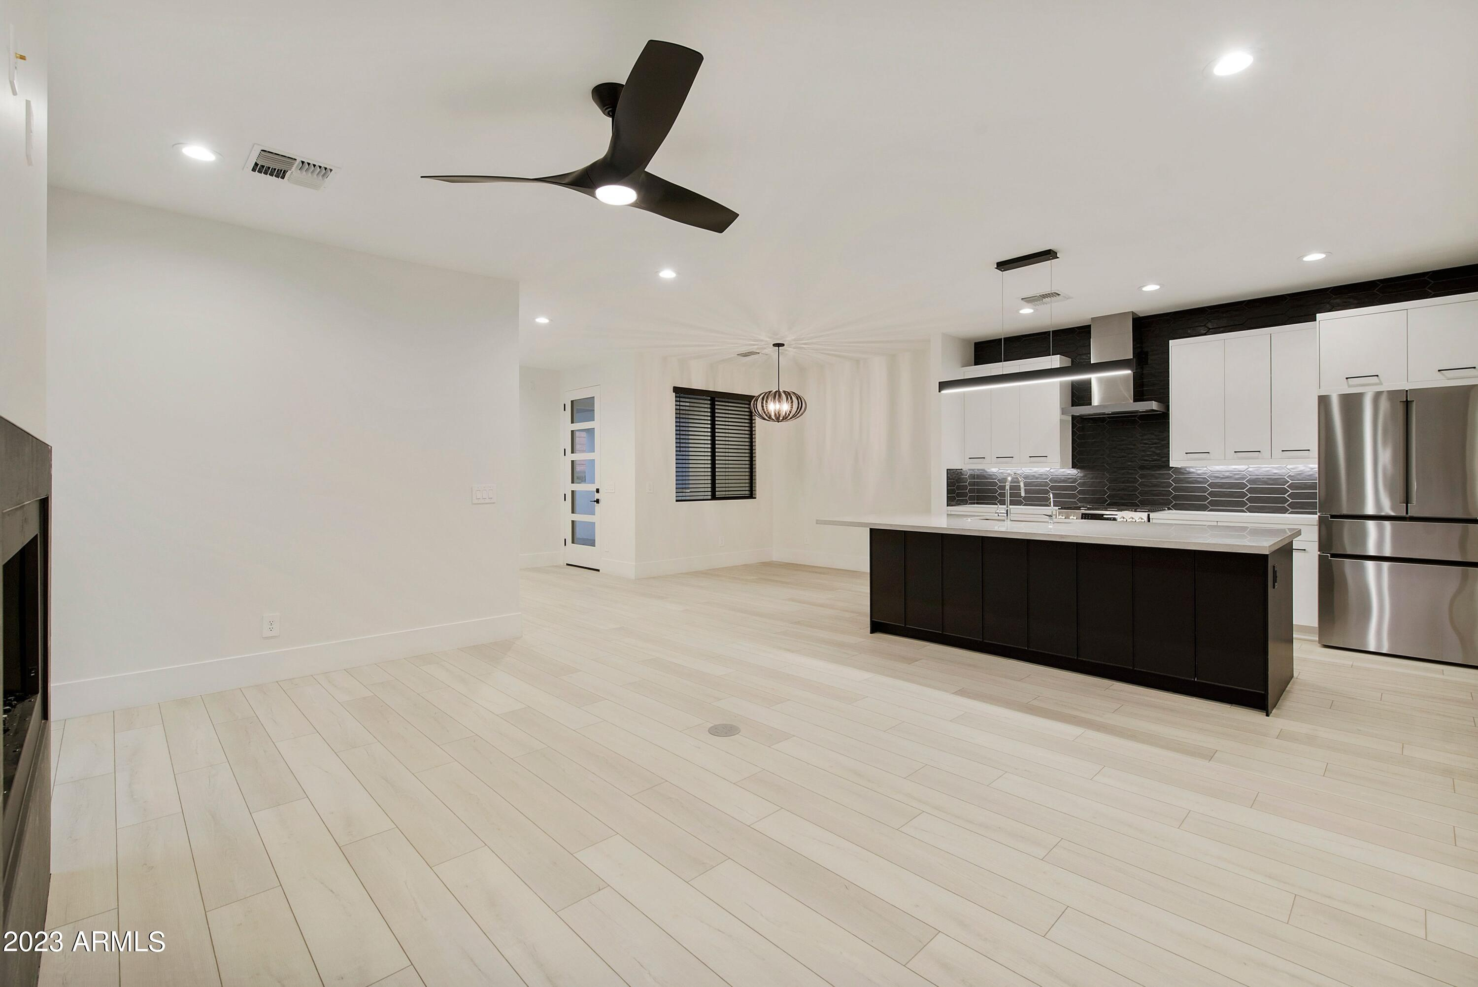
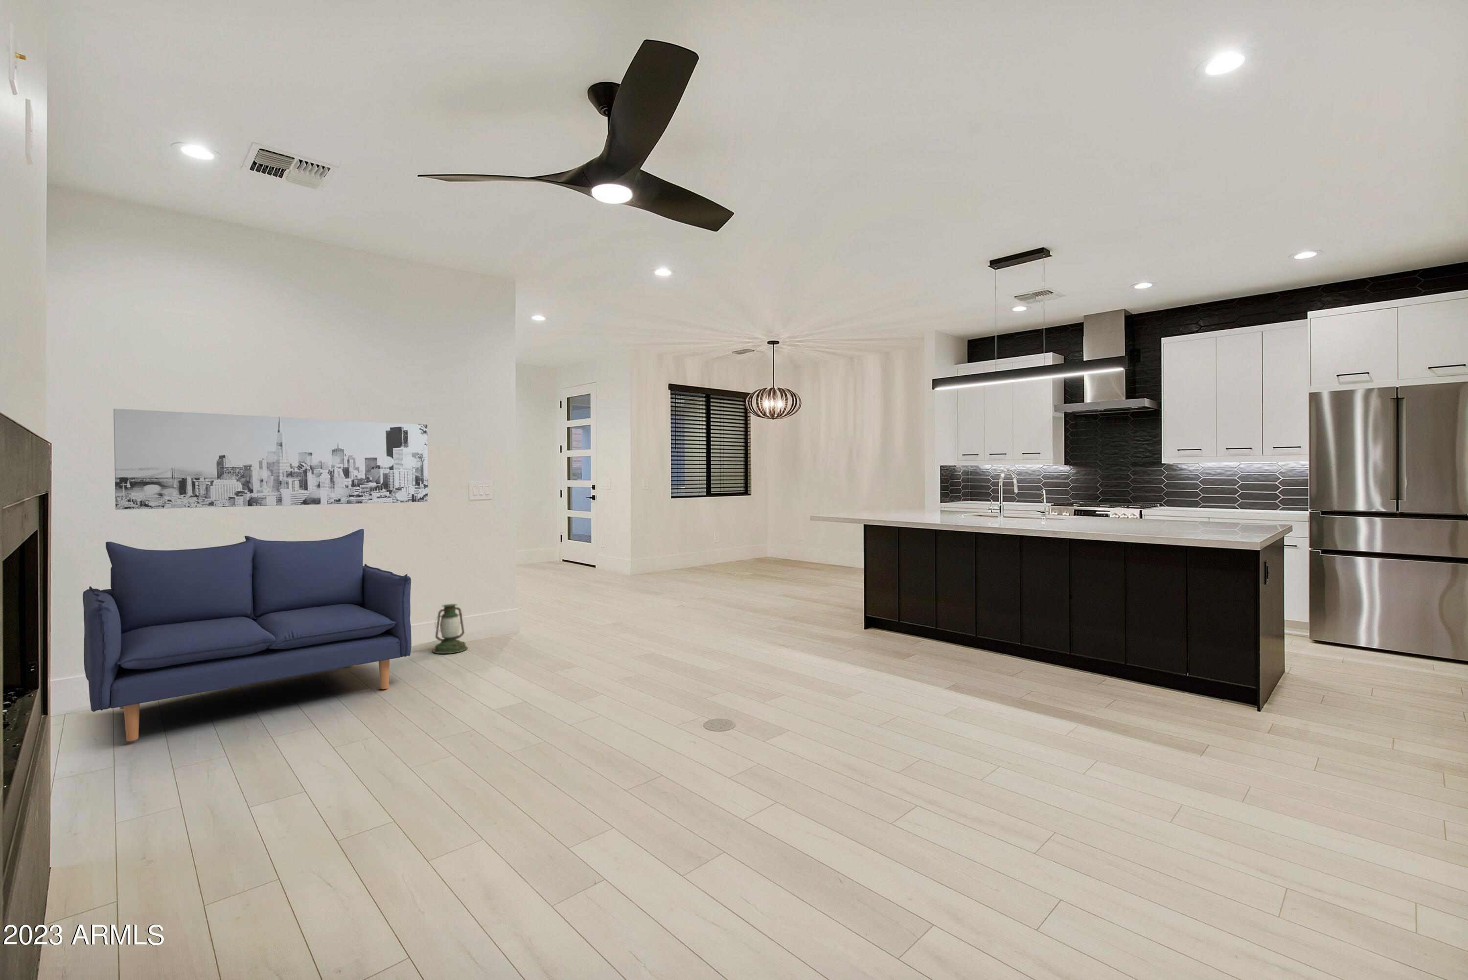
+ wall art (292, 462)
+ sofa (258, 618)
+ lantern (450, 627)
